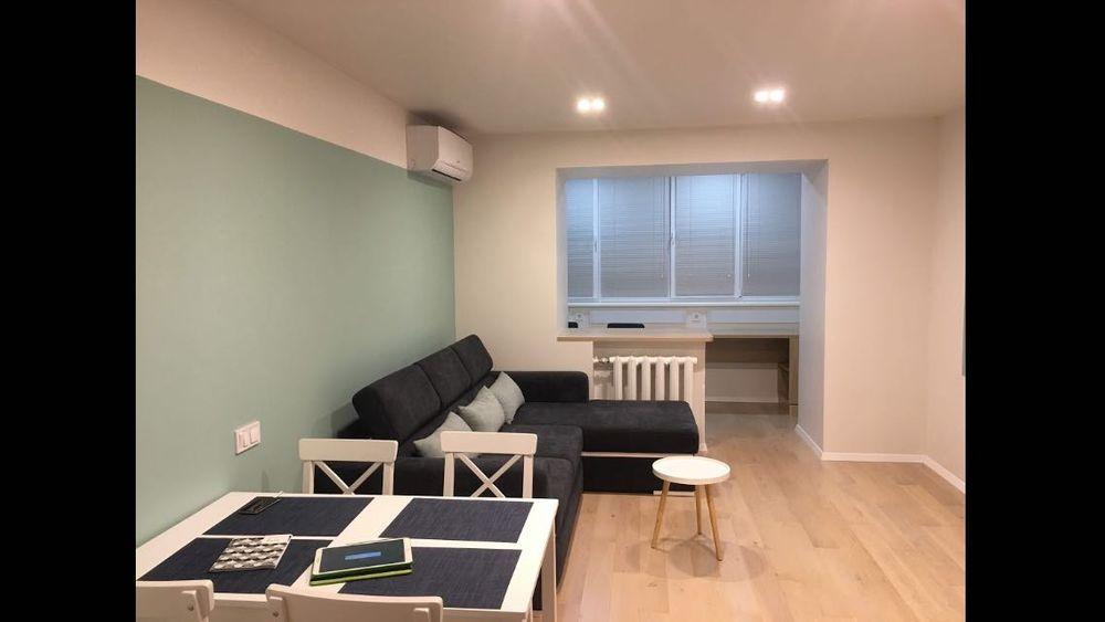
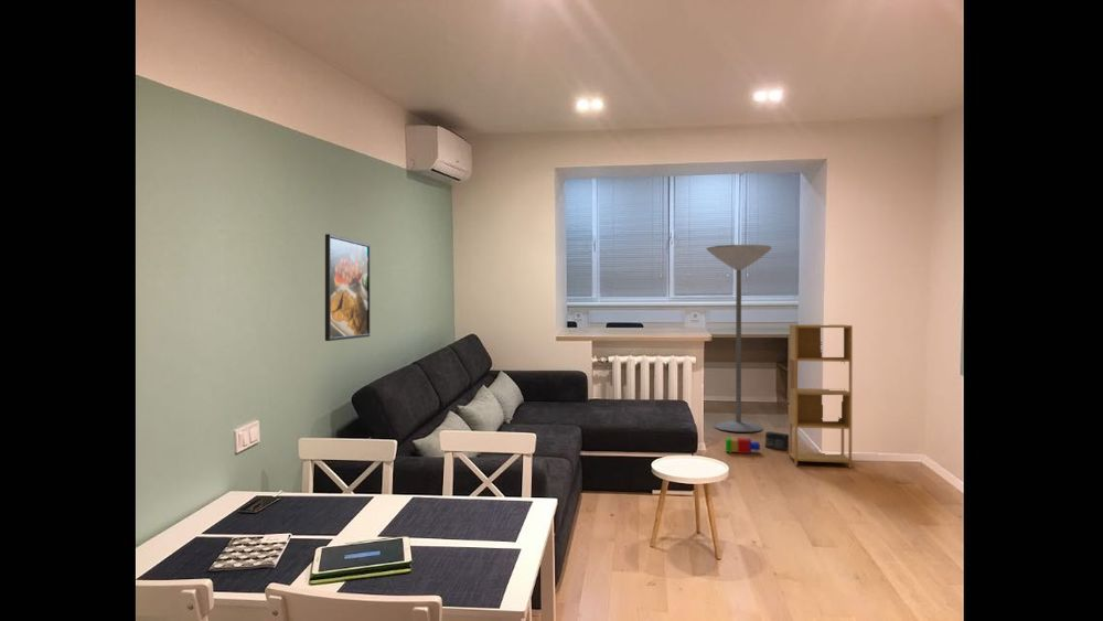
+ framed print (349, 289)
+ stacking toy (742, 446)
+ floor lamp (738, 338)
+ box (777, 440)
+ shelving unit (820, 394)
